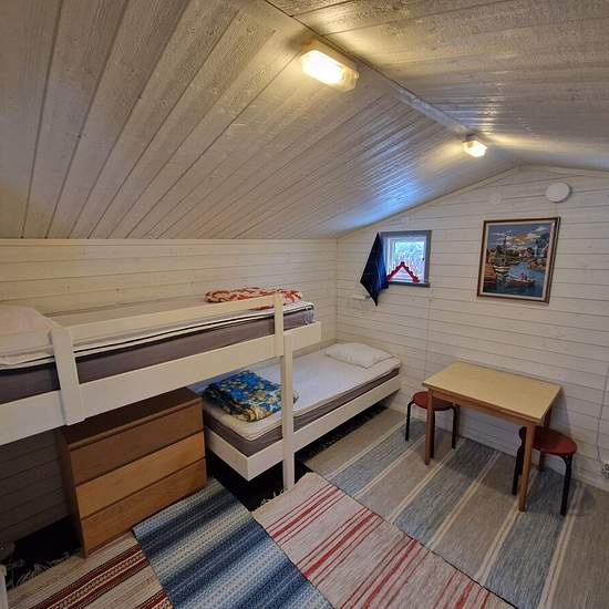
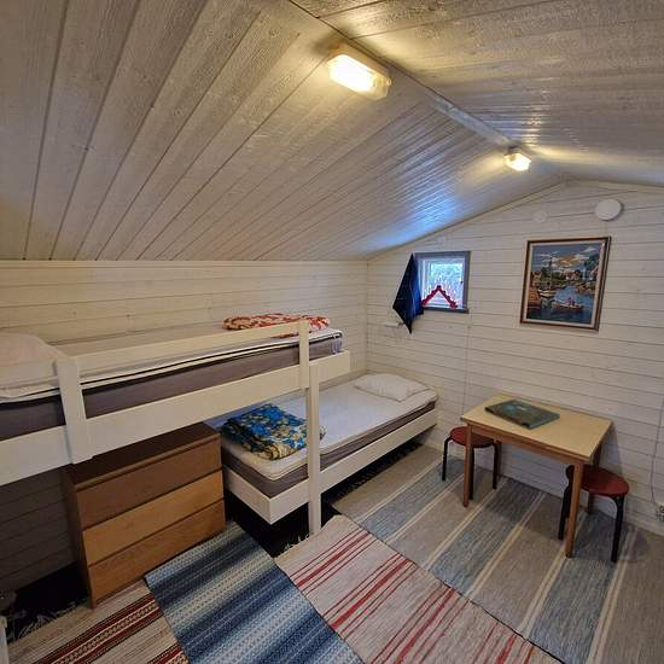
+ board game (520, 410)
